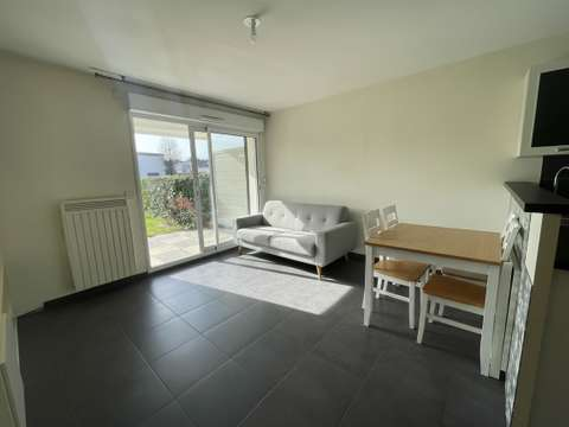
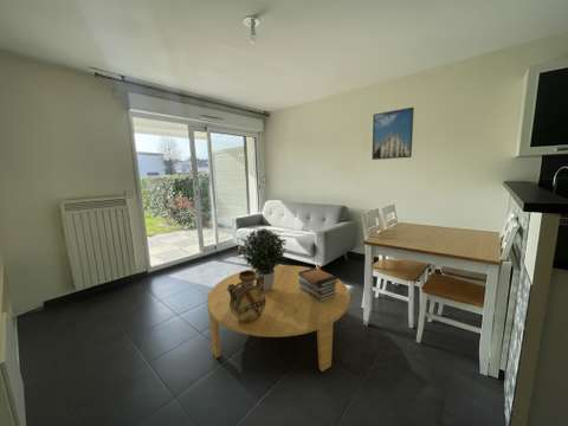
+ potted plant (264, 258)
+ book stack (317, 283)
+ ceramic vessel (247, 295)
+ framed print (392, 135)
+ coffee table (279, 308)
